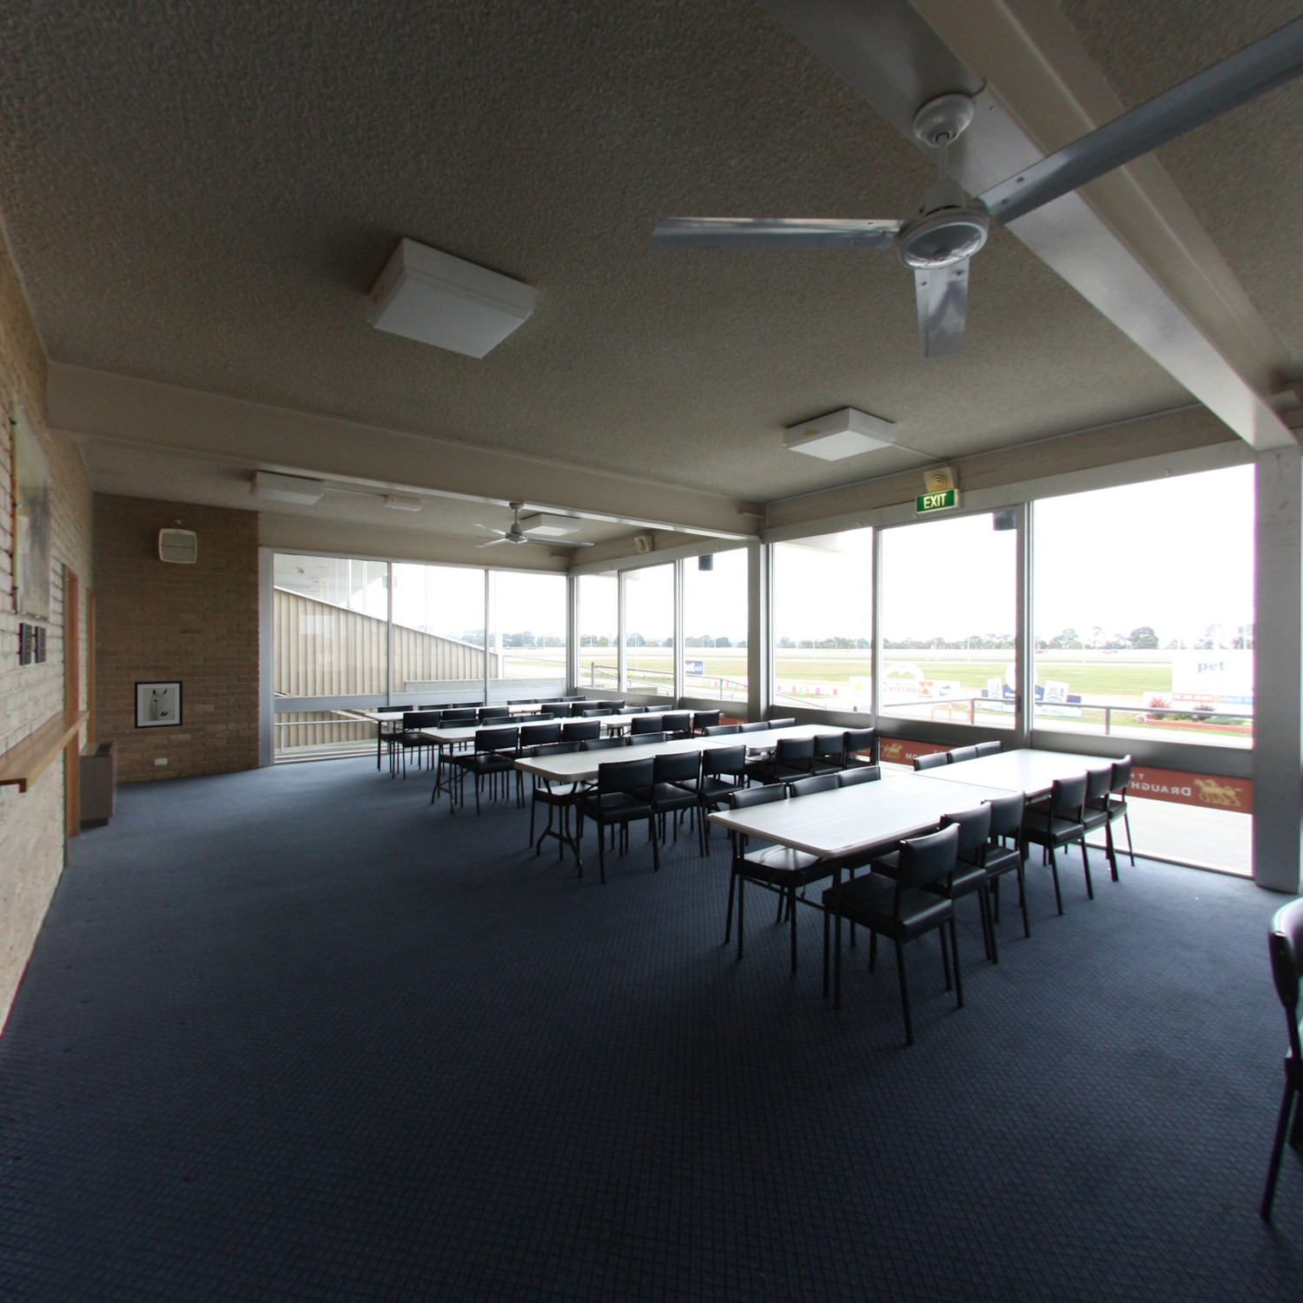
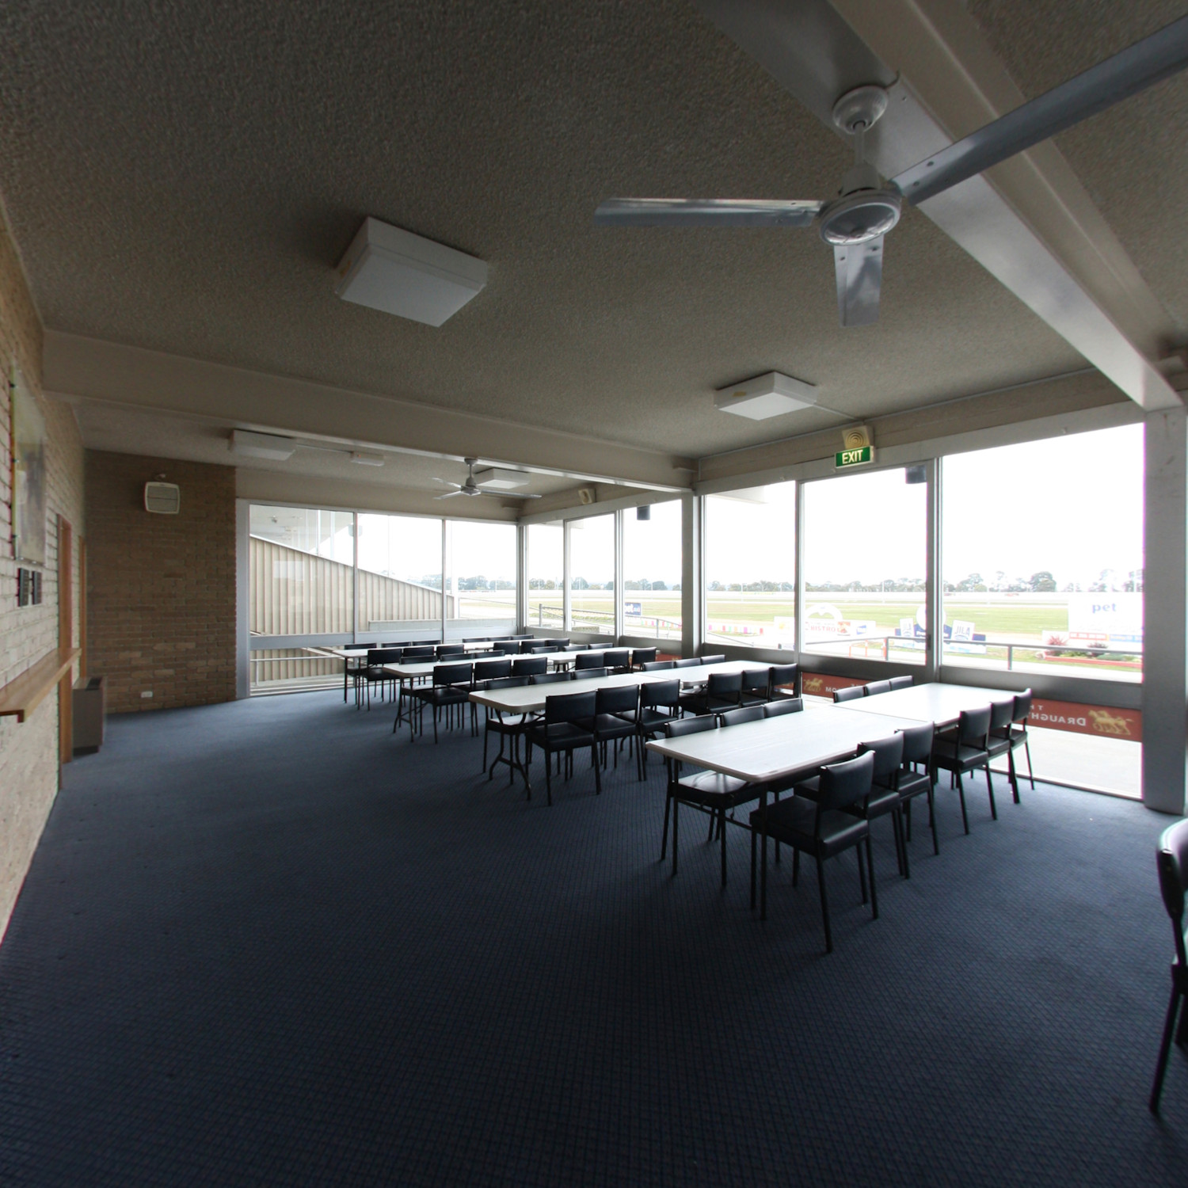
- wall art (158, 704)
